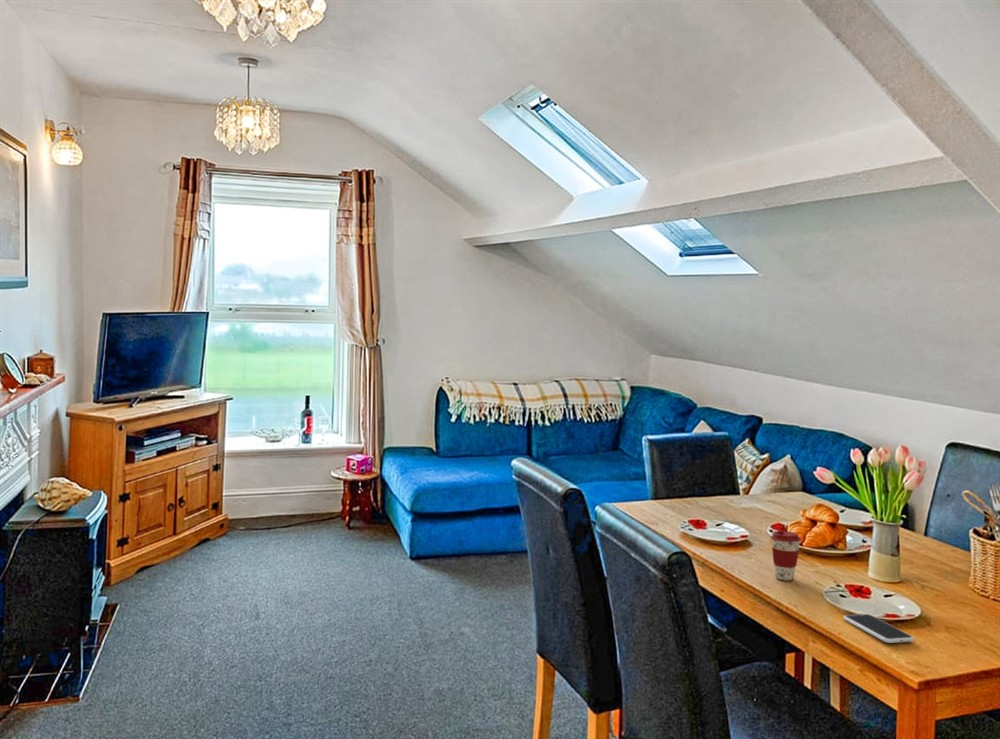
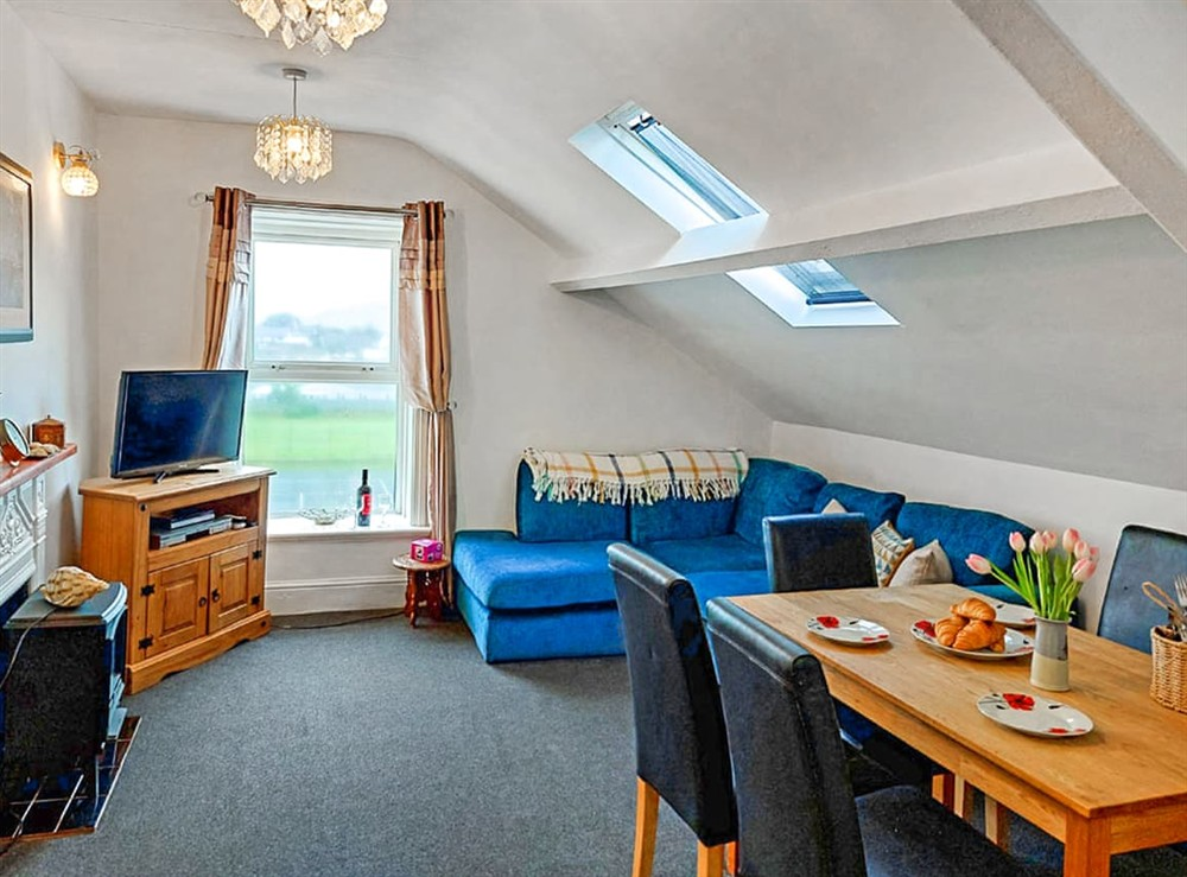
- smartphone (877, 627)
- coffee cup (785, 555)
